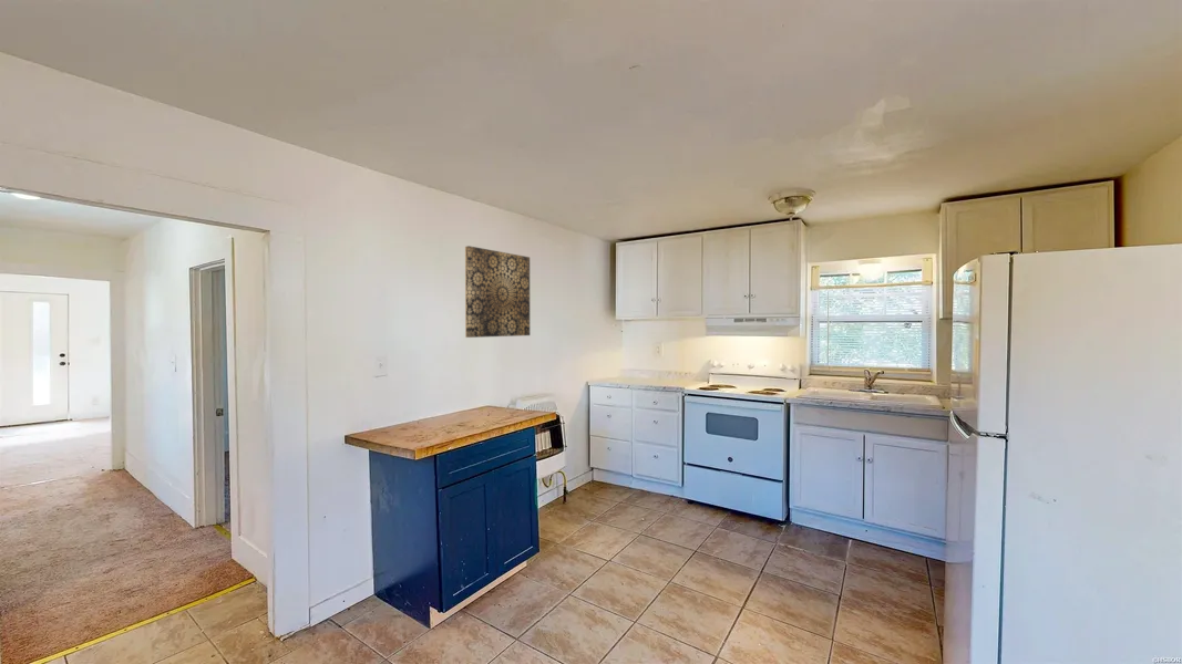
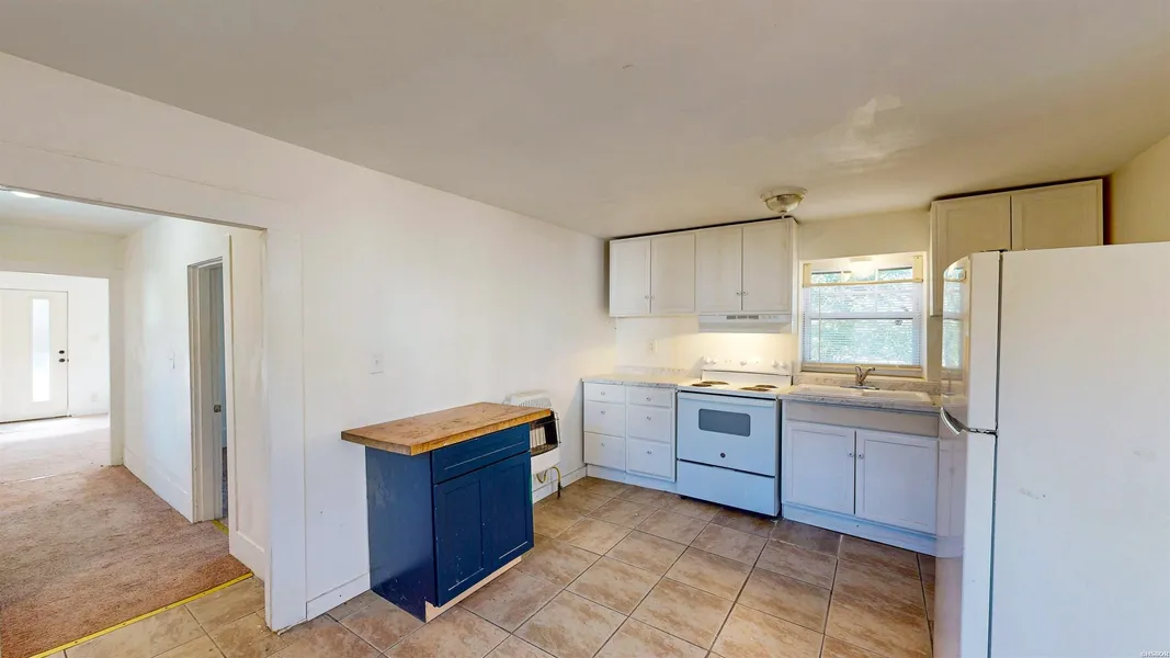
- wall art (500, 293)
